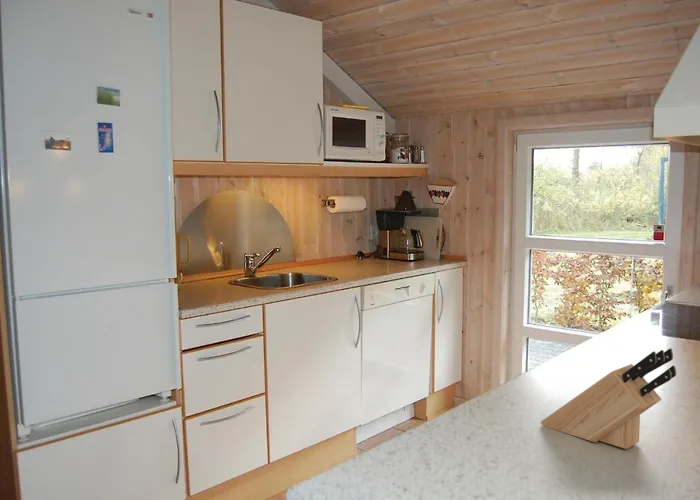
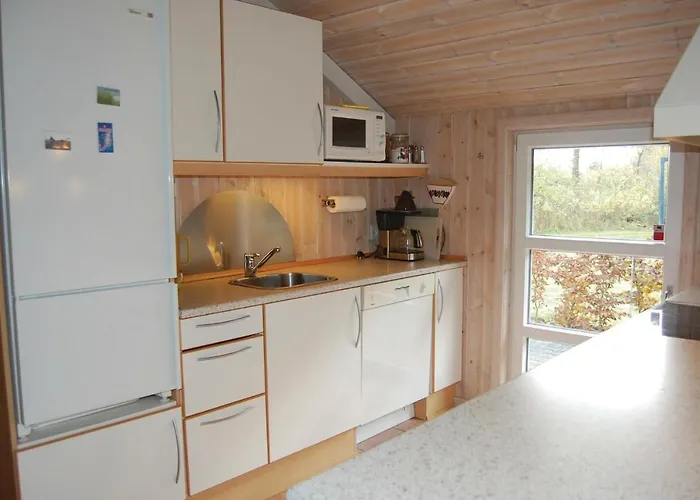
- knife block (607, 389)
